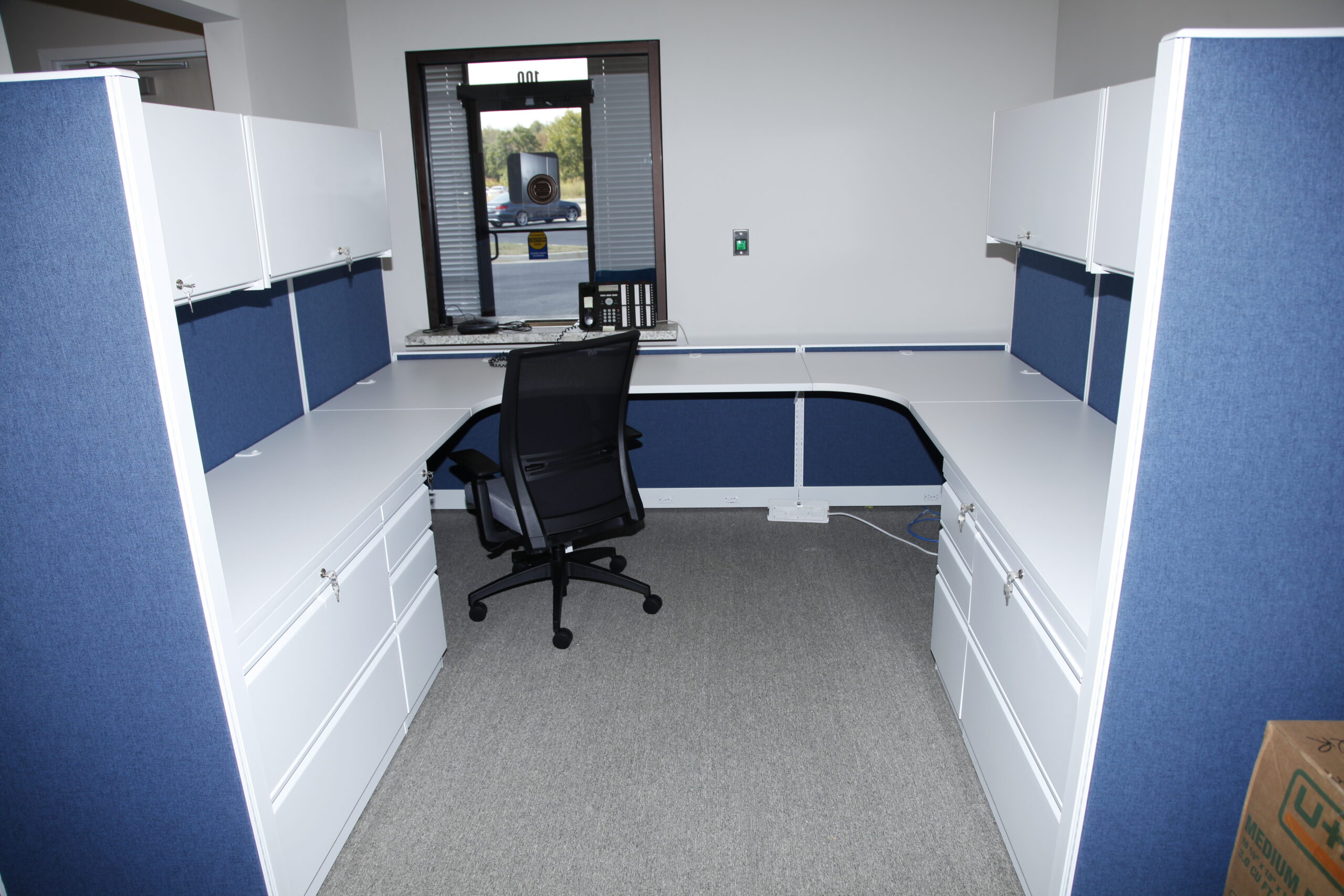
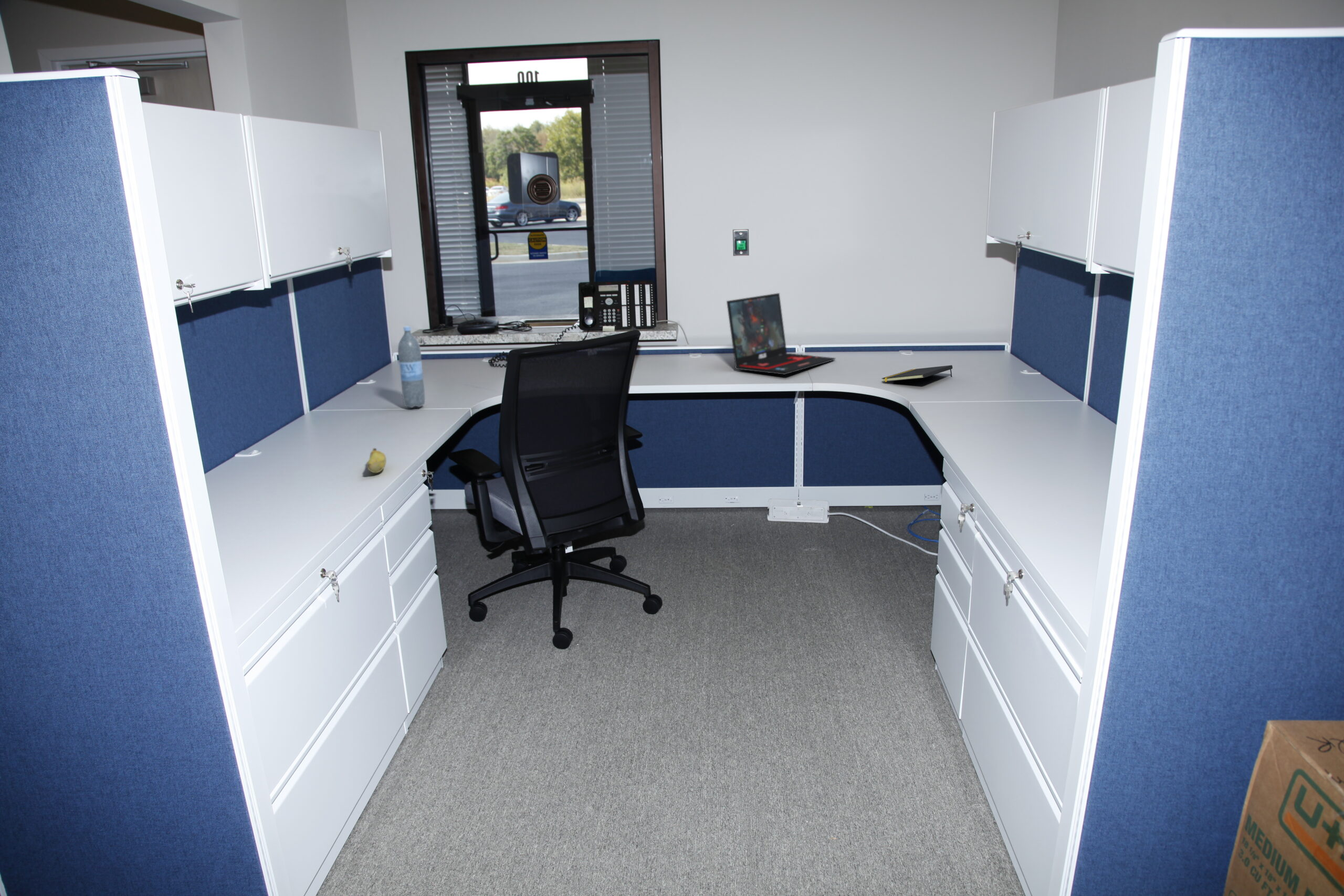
+ laptop (782, 332)
+ banana (376, 462)
+ water bottle (411, 367)
+ notepad (917, 373)
